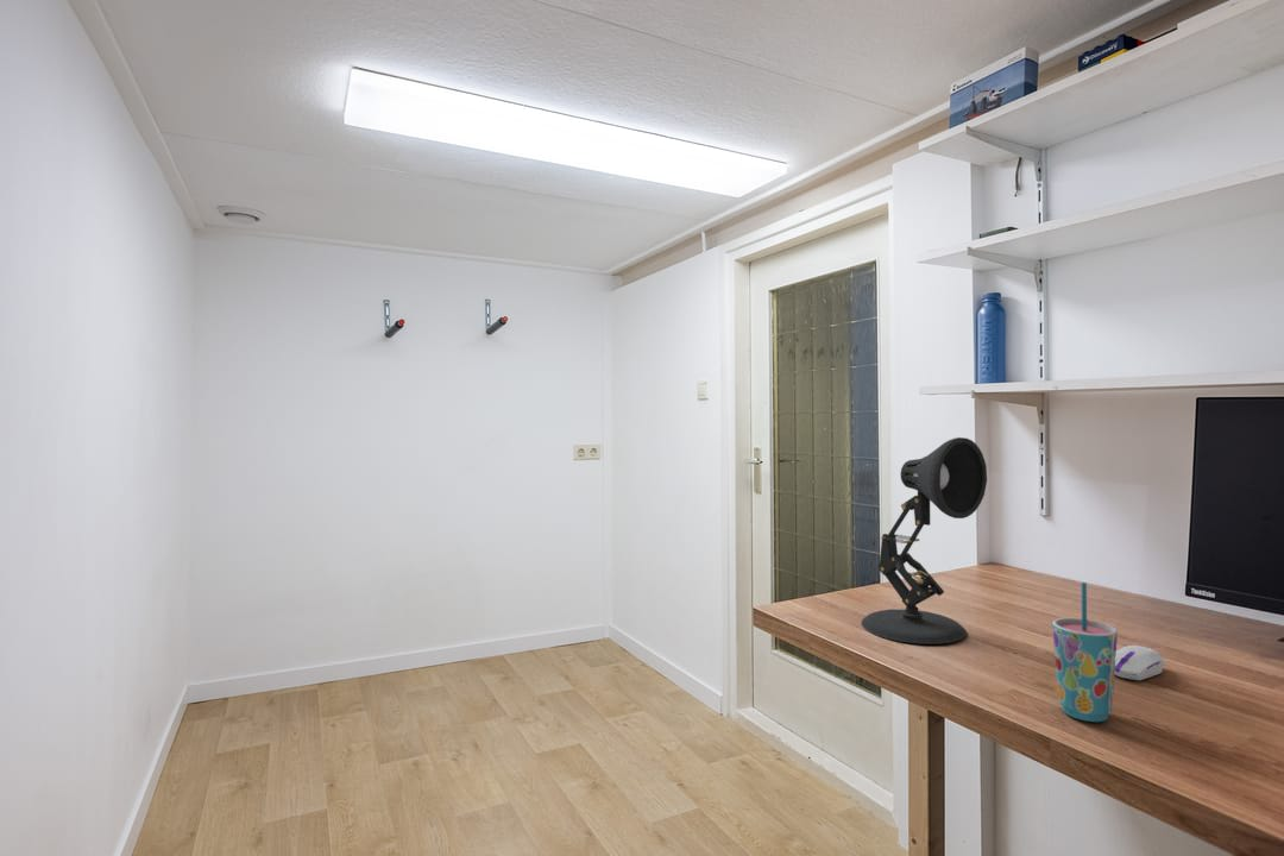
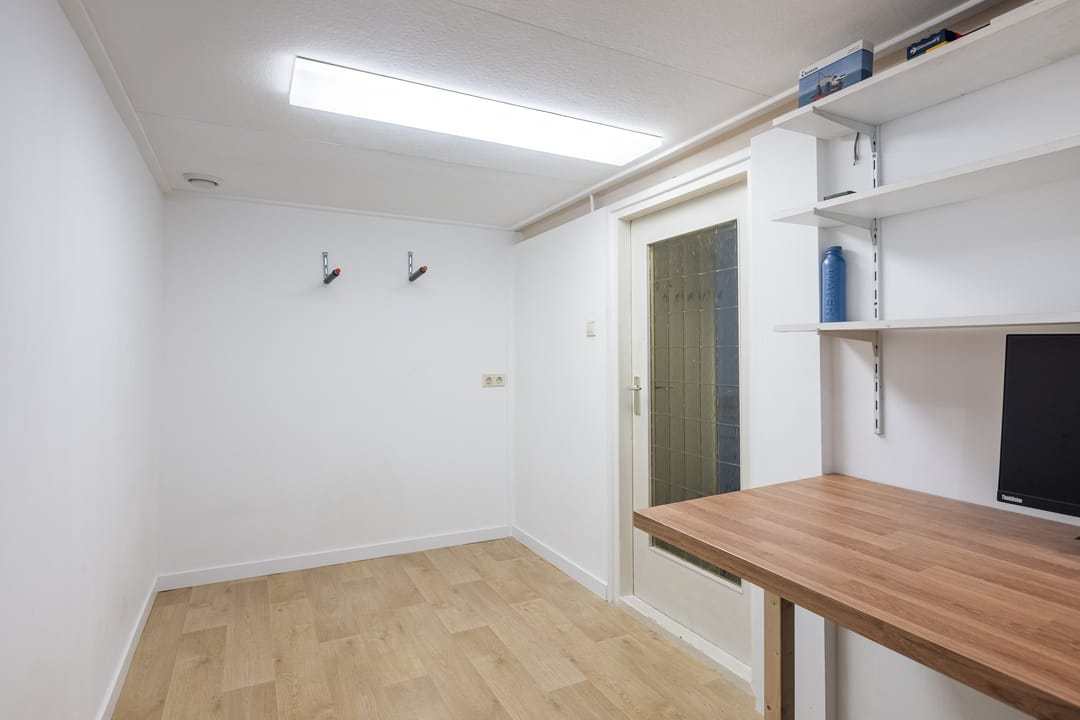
- cup (1084, 648)
- computer mouse (1135, 660)
- desk lamp (914, 533)
